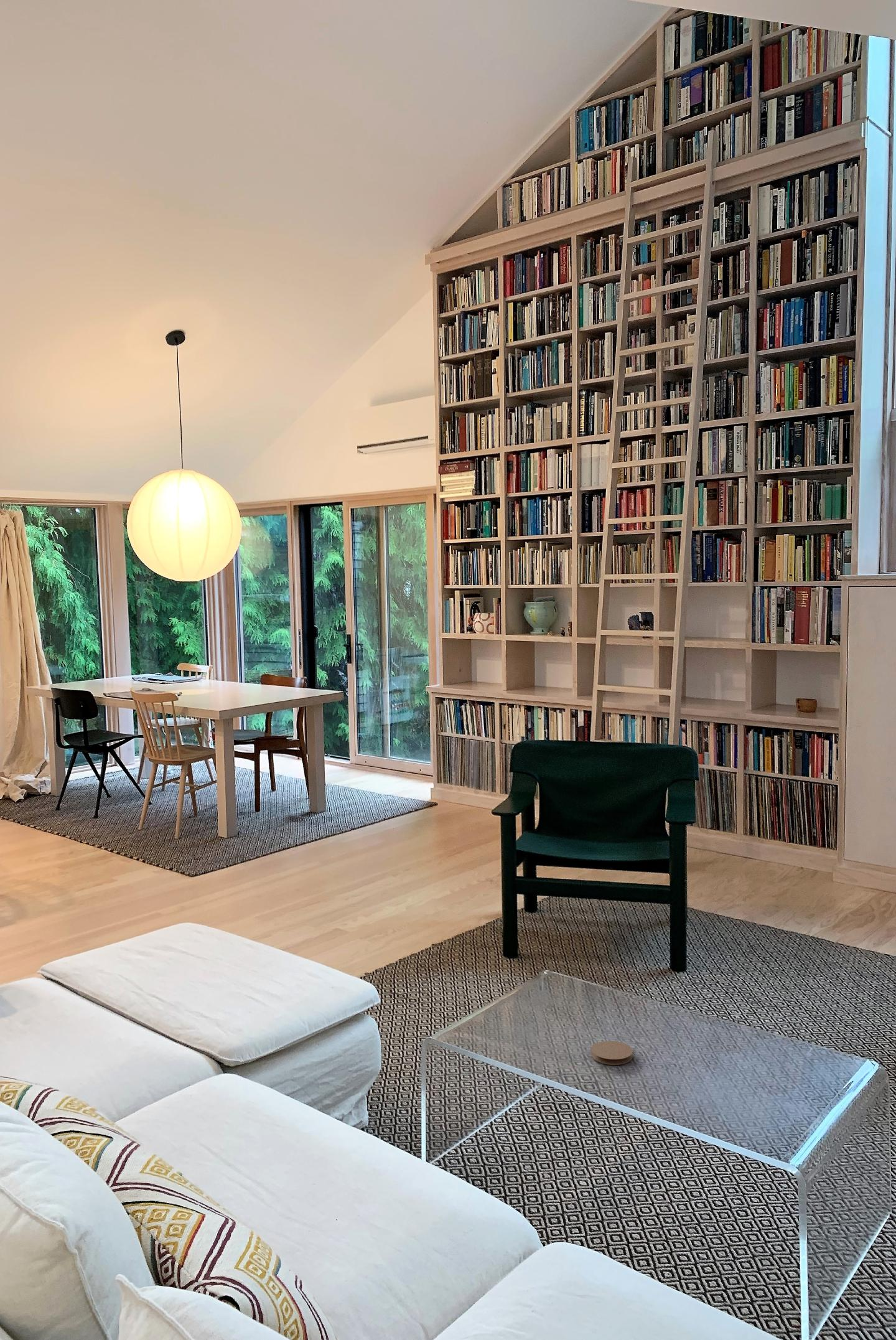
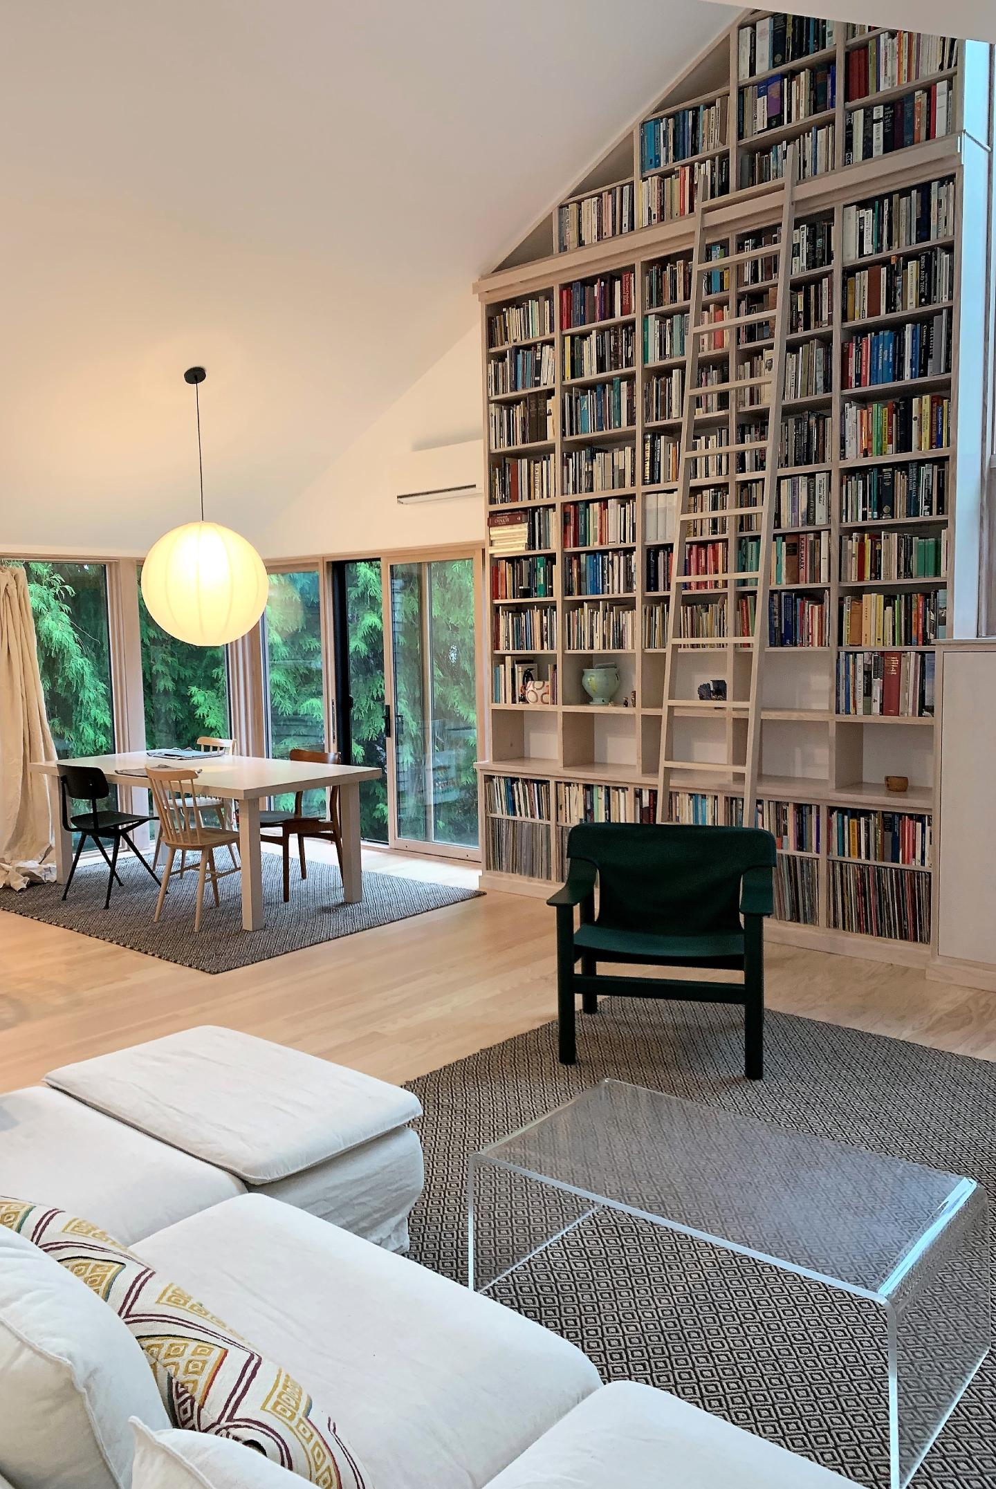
- coaster (612, 1052)
